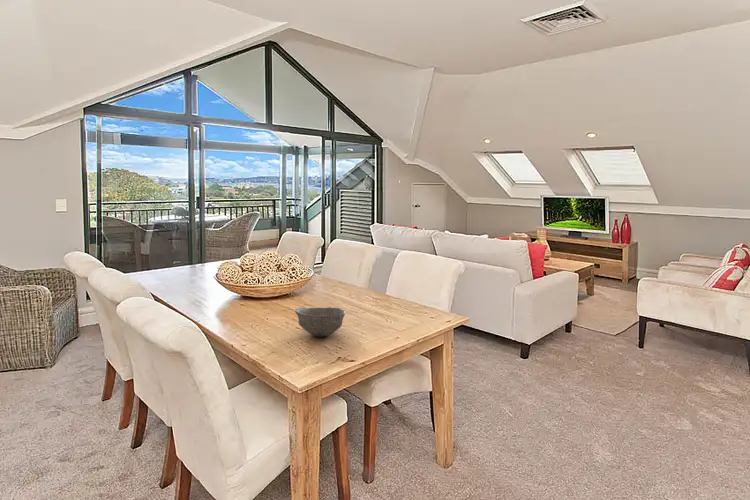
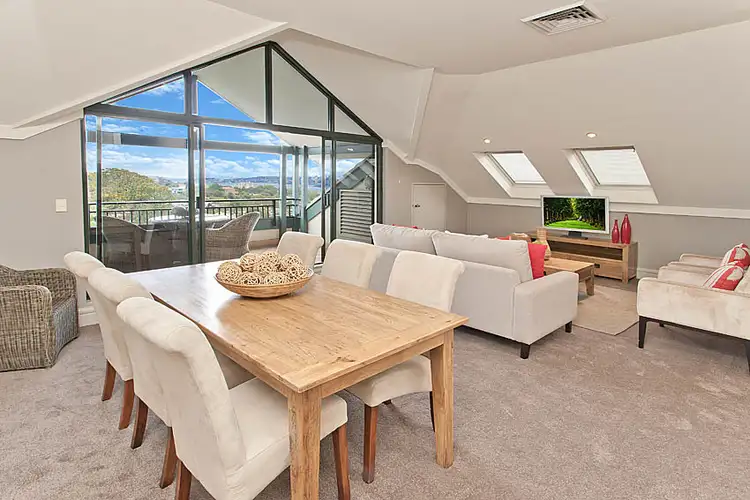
- bowl (320, 321)
